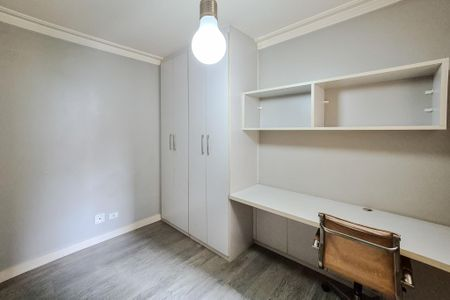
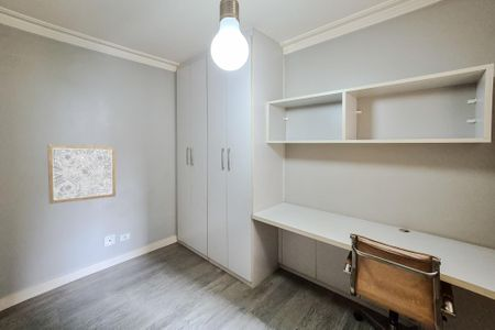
+ wall art (82, 174)
